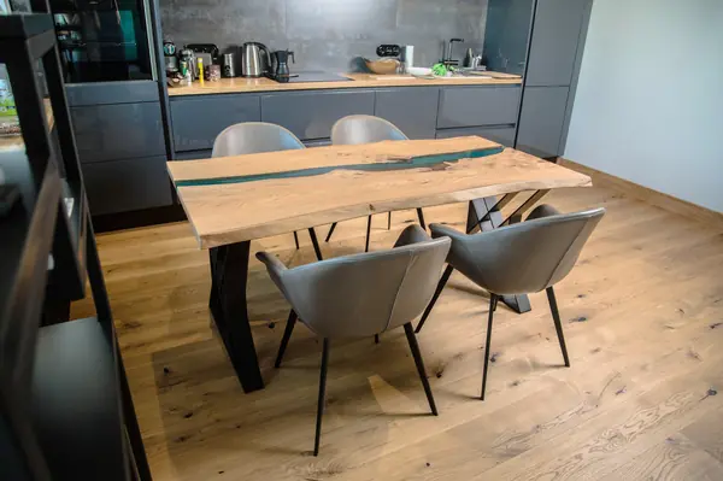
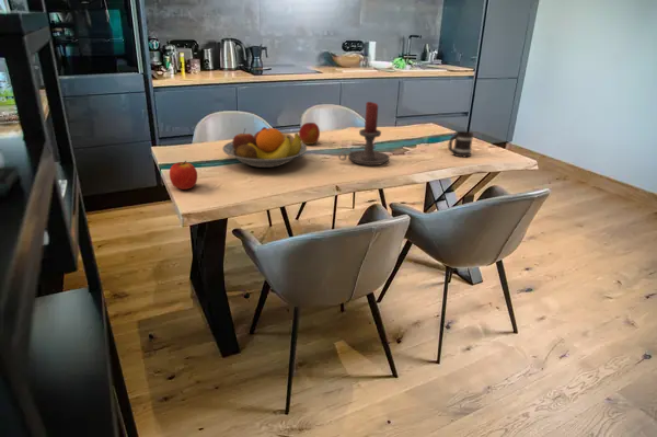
+ apple (183, 174)
+ candle holder (365, 133)
+ mug (460, 143)
+ apple (309, 133)
+ fruit bowl (265, 143)
